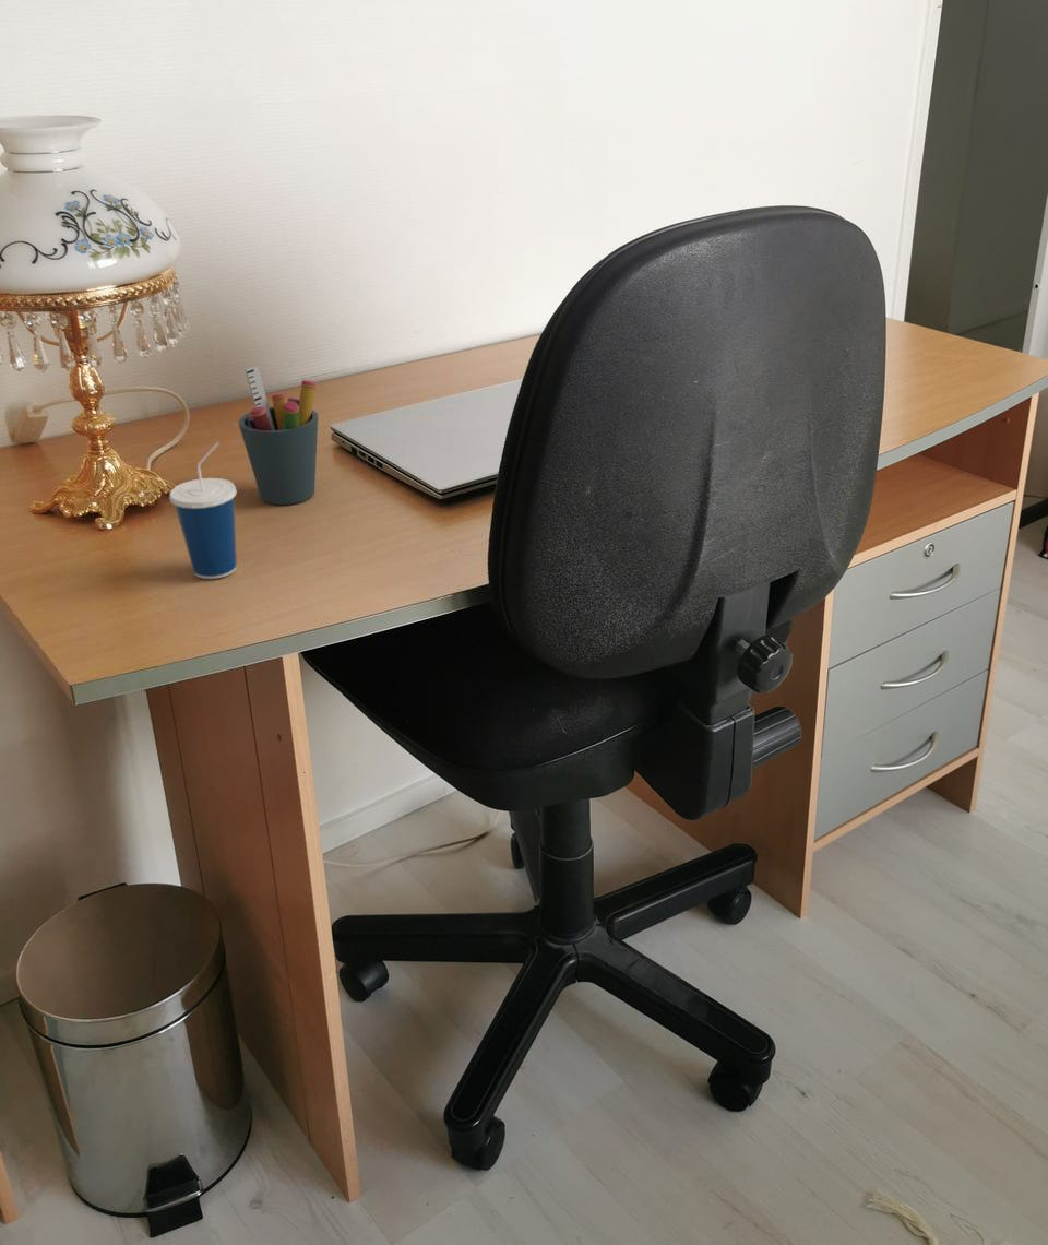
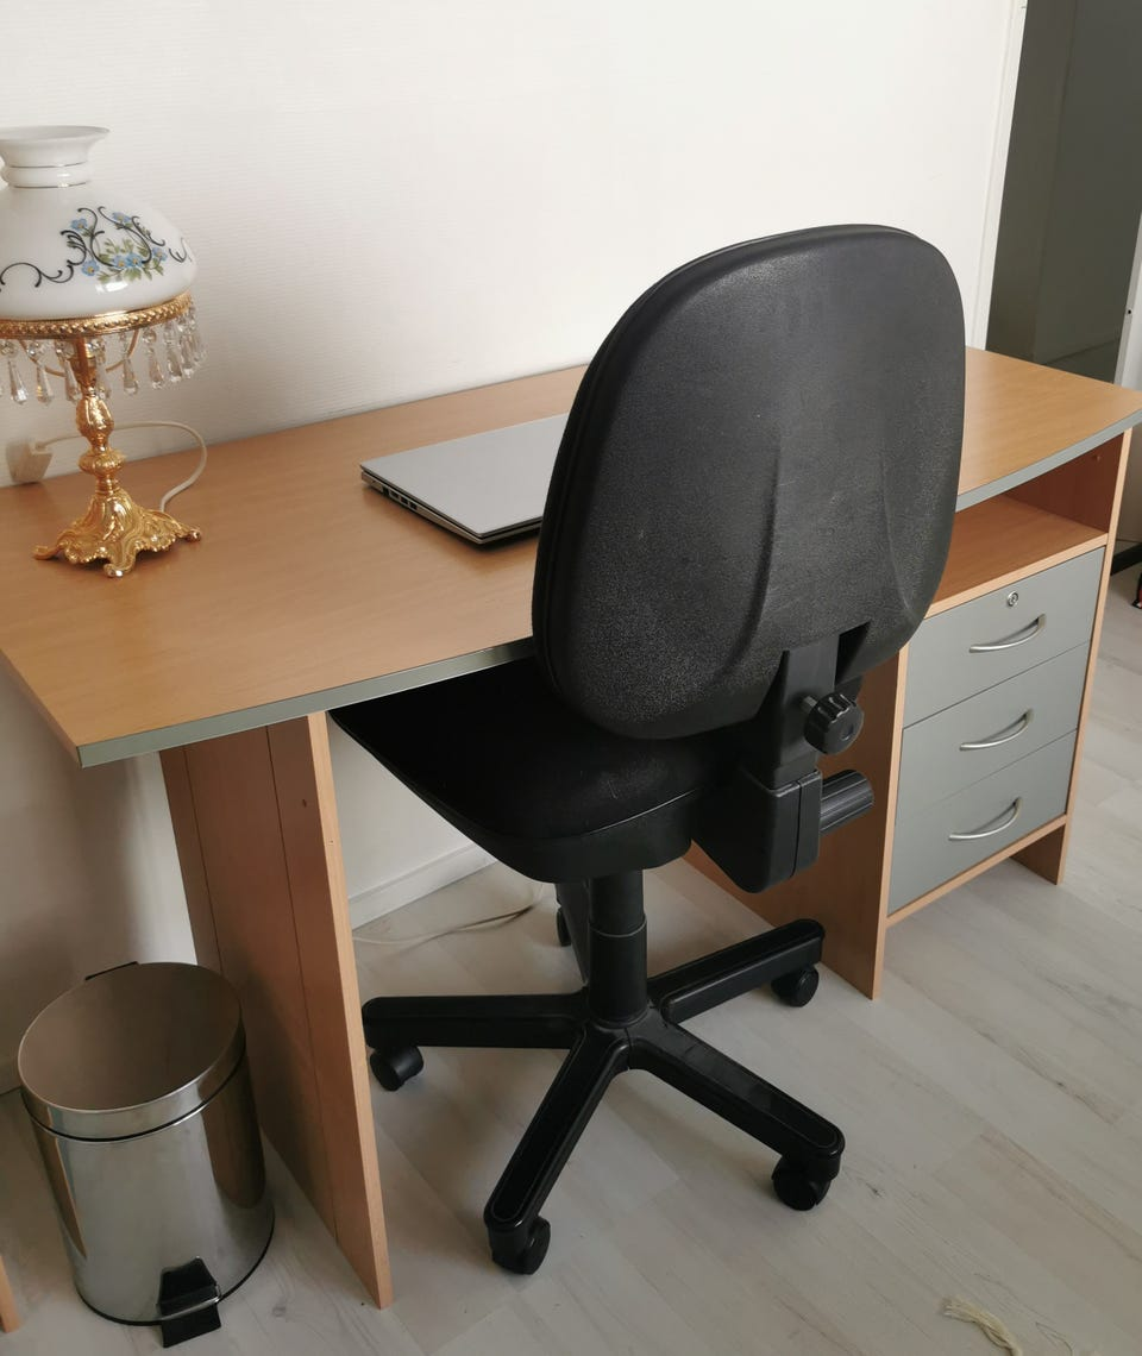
- cup (205, 508)
- pen holder (282, 436)
